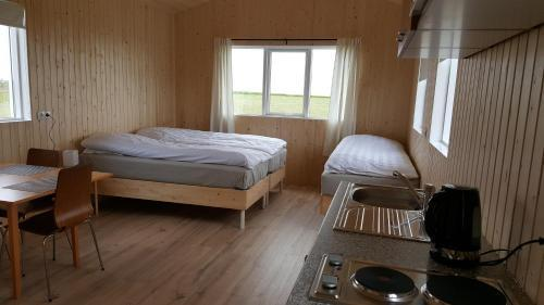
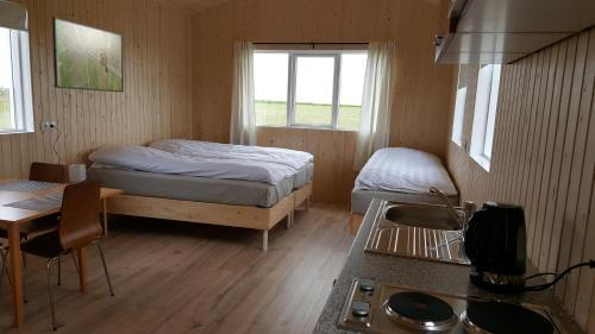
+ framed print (92, 58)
